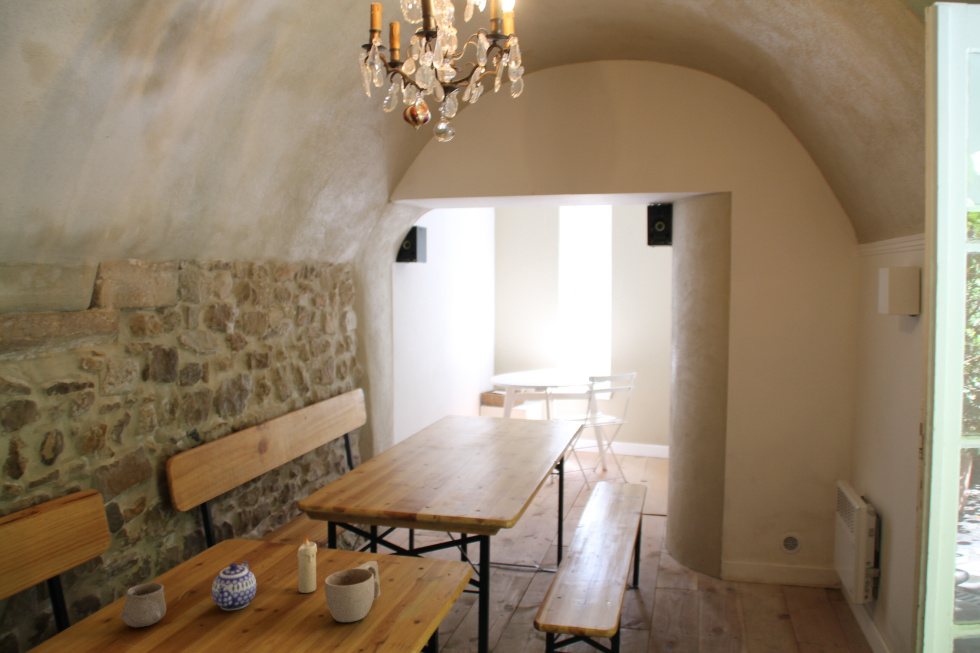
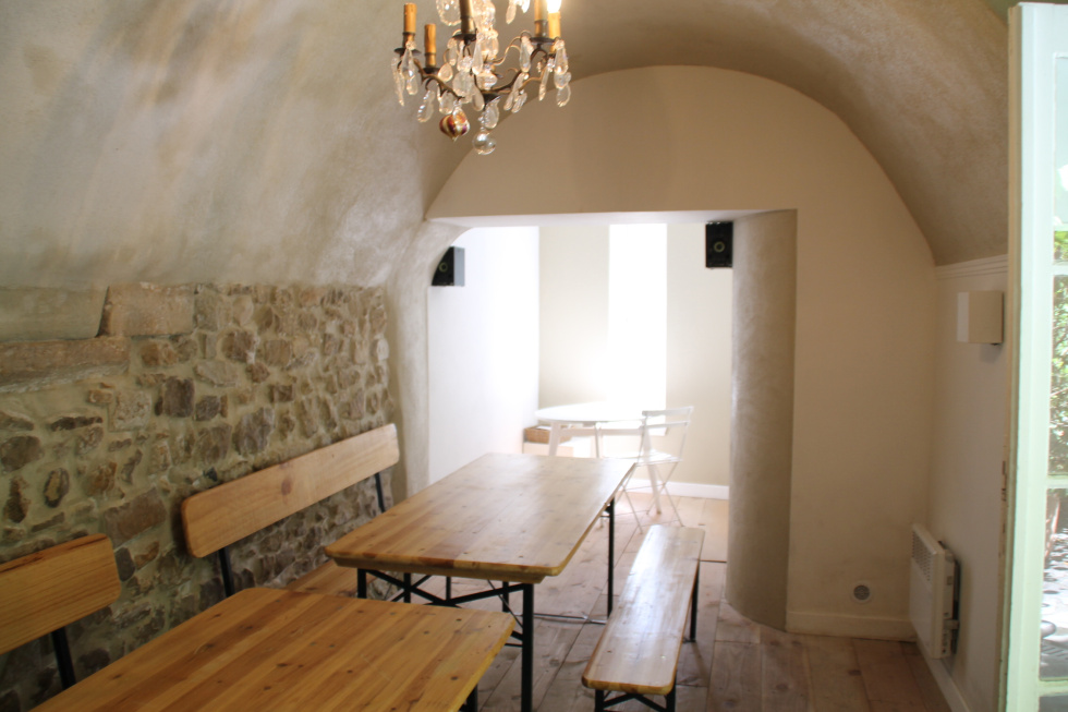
- cup (357, 591)
- candle (307, 562)
- cup (145, 605)
- teapot (234, 584)
